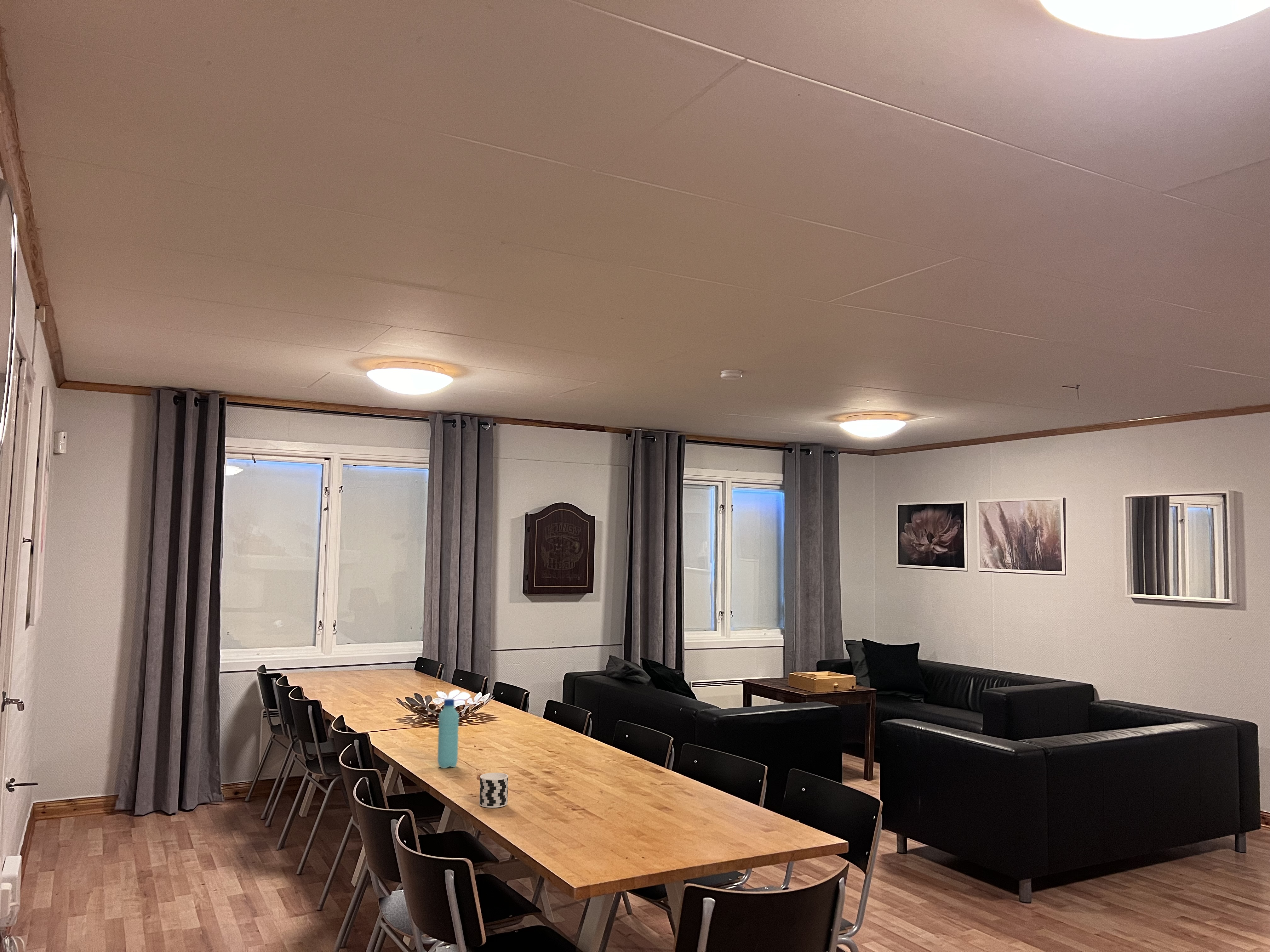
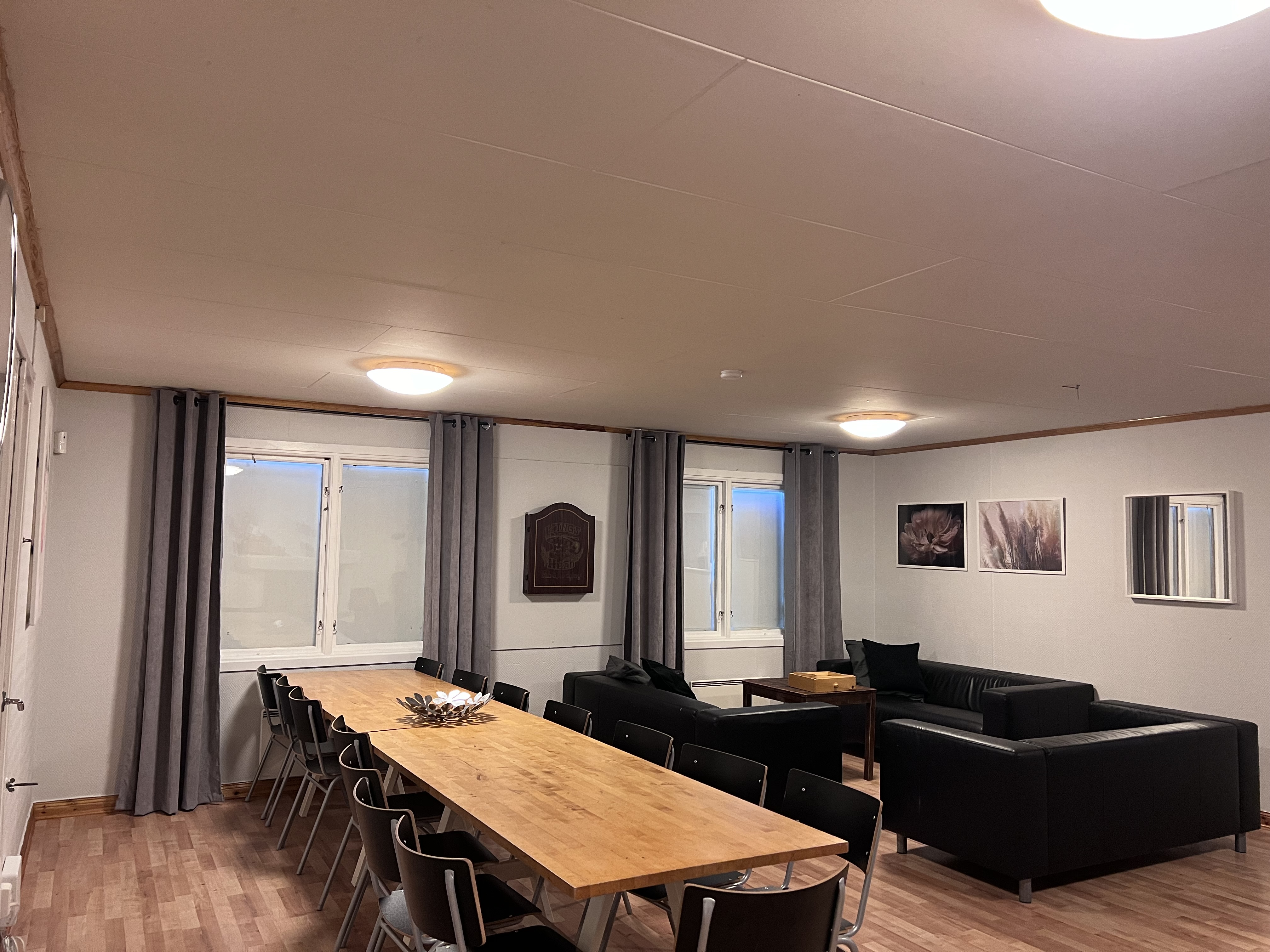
- cup (491, 789)
- water bottle (448, 733)
